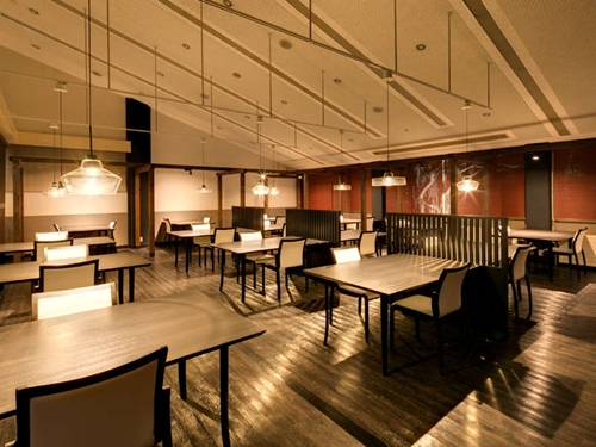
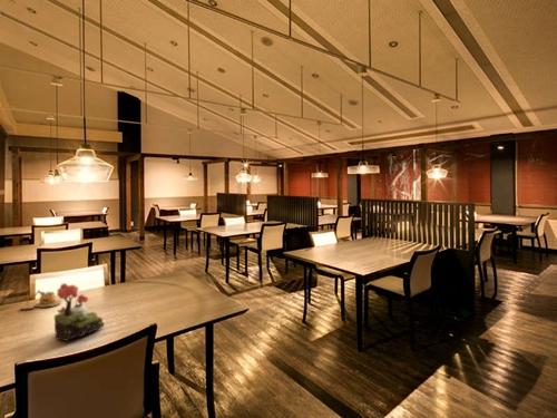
+ decorative pumpkin (42, 297)
+ plant (77, 307)
